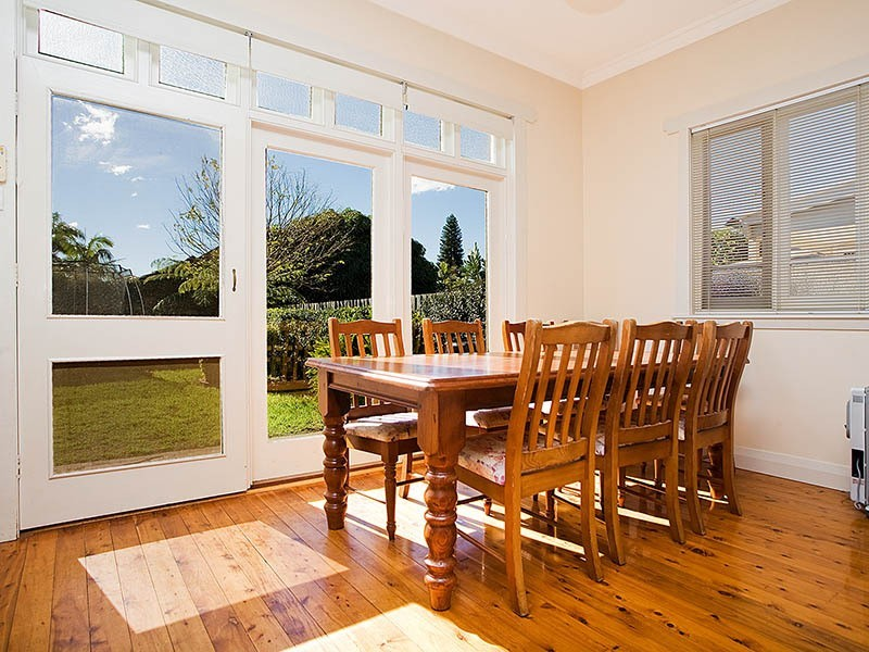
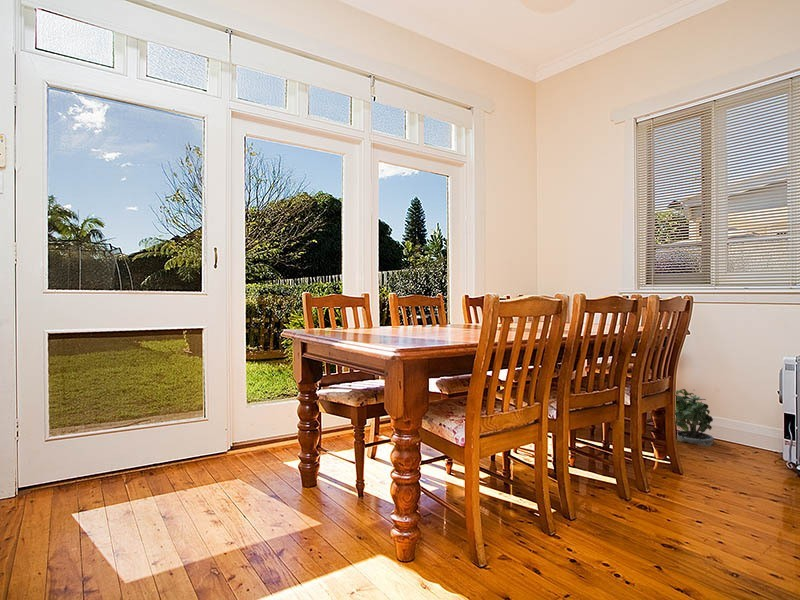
+ potted plant (690, 413)
